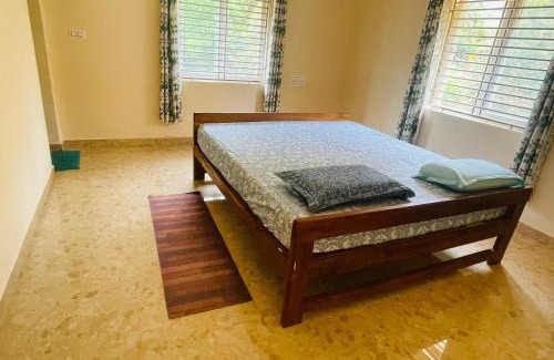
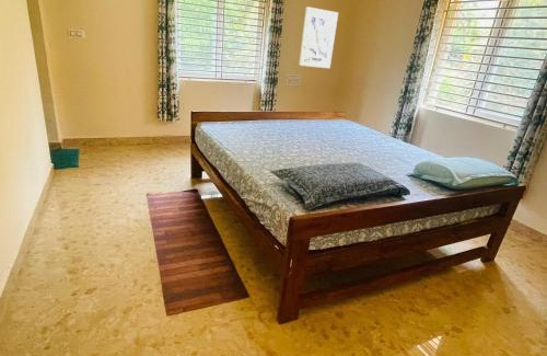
+ wall art (318, 38)
